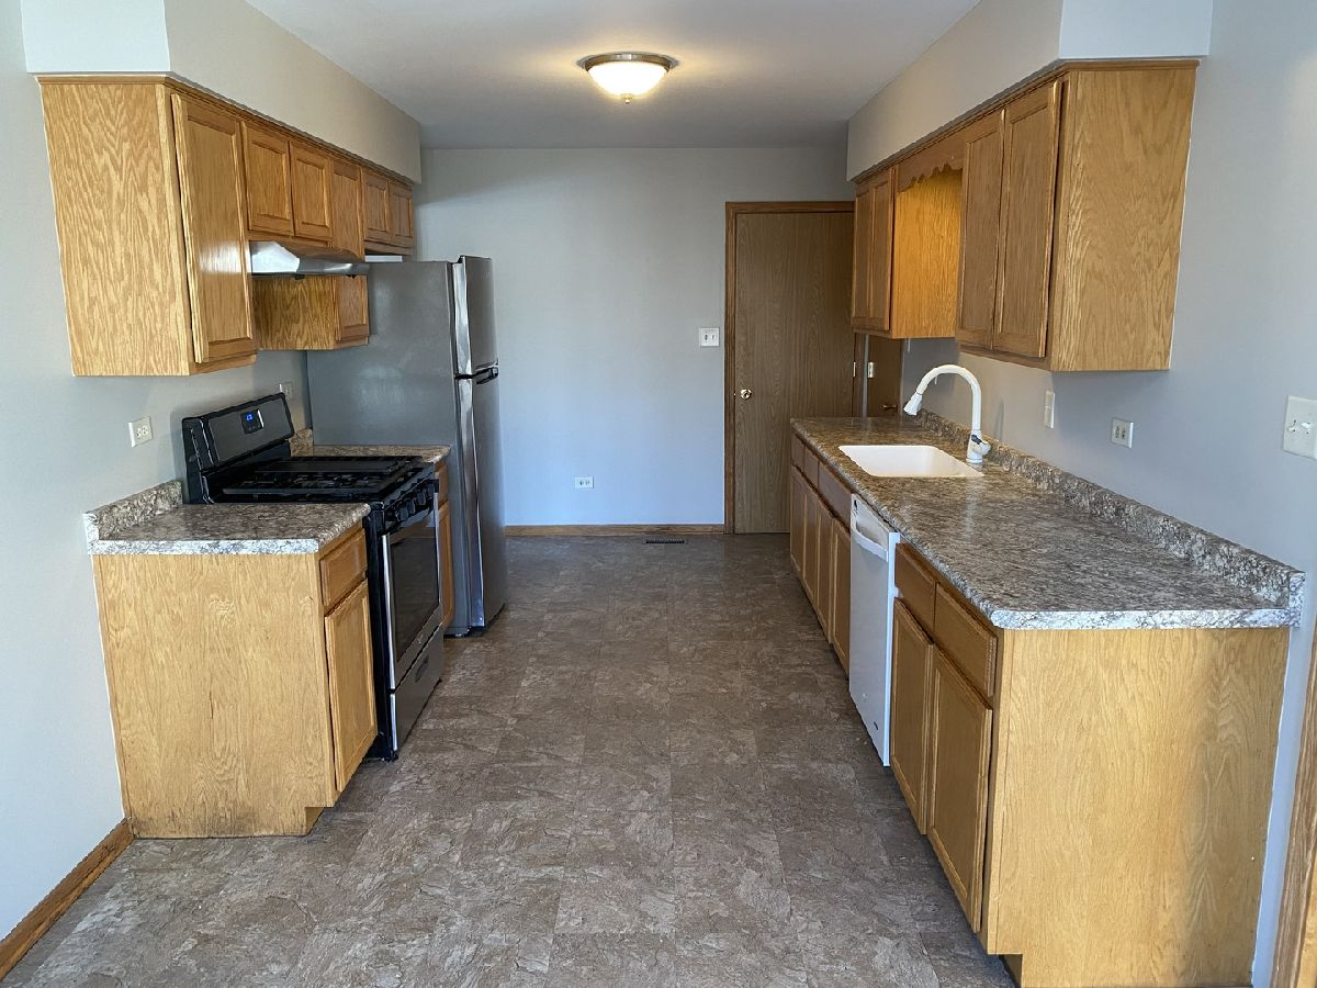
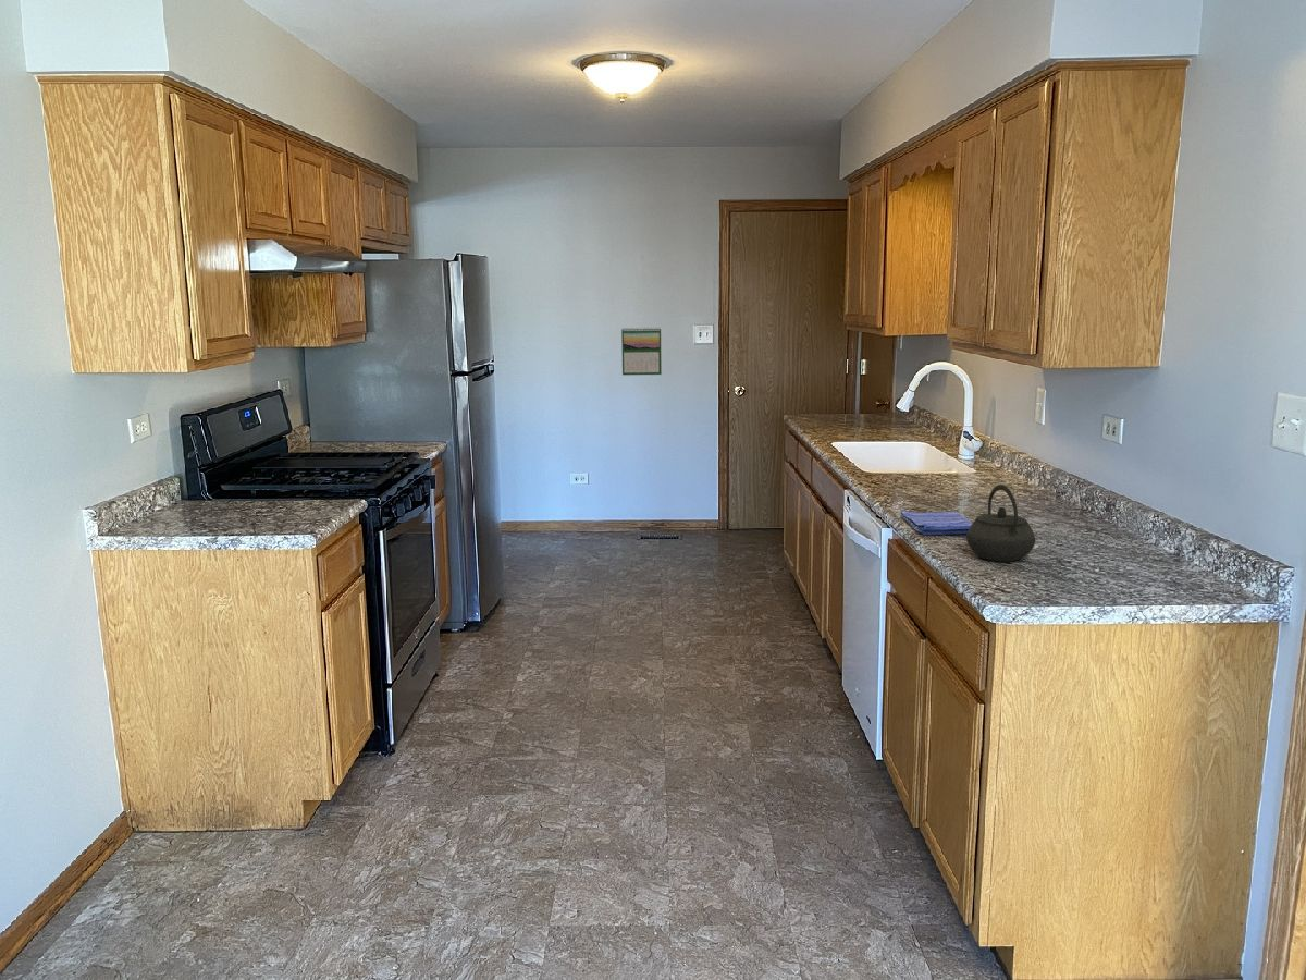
+ dish towel (939, 520)
+ kettle (999, 519)
+ calendar (641, 351)
